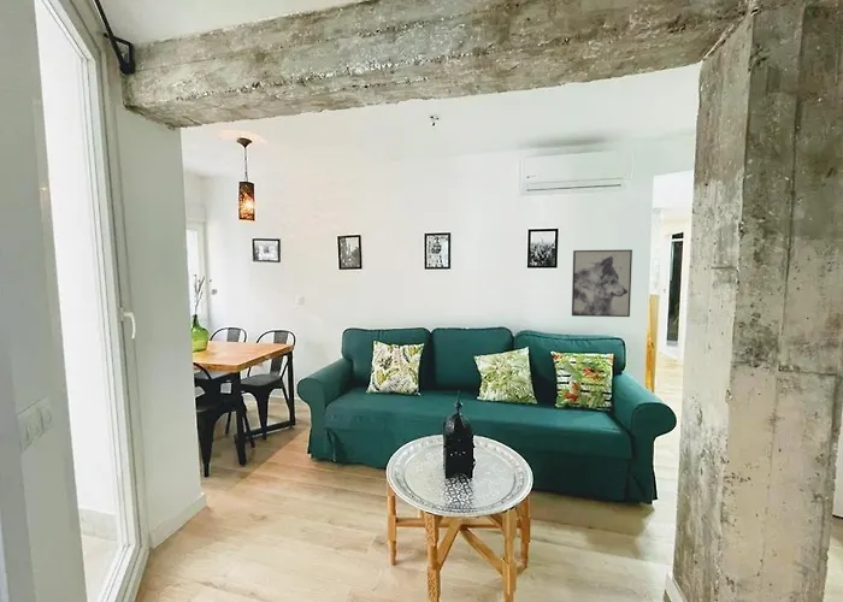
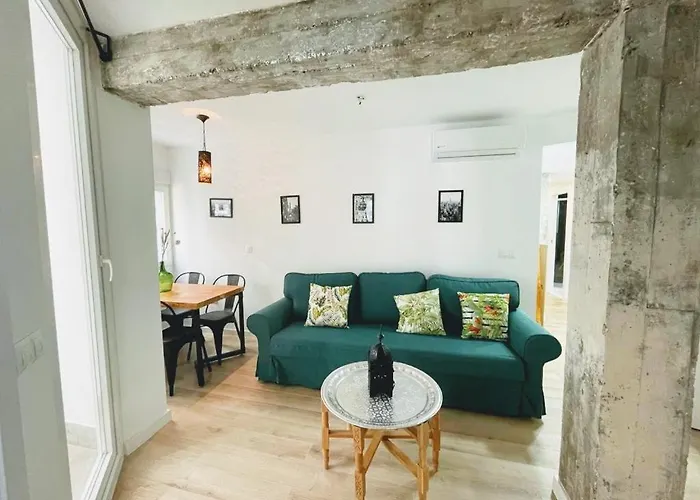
- wall art (601, 283)
